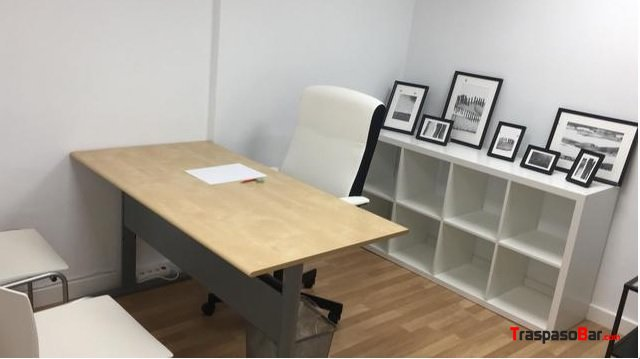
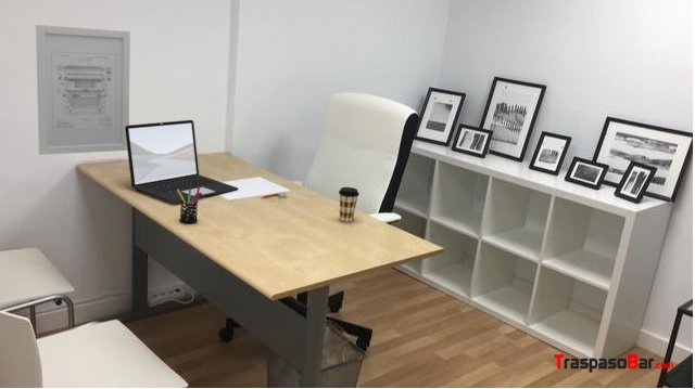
+ coffee cup (348, 204)
+ pen holder (190, 203)
+ wall art (85, 91)
+ laptop (184, 158)
